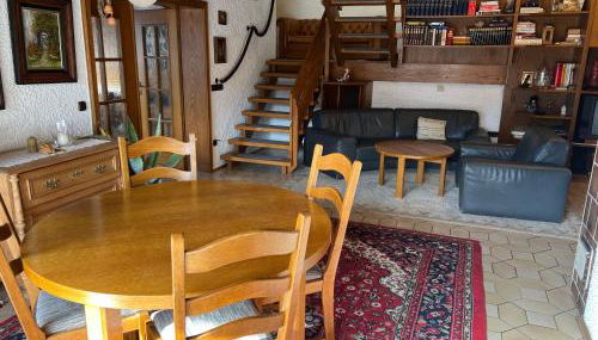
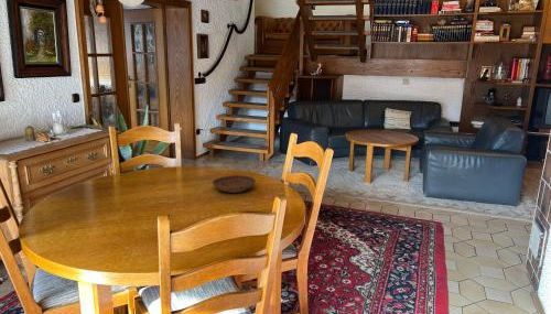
+ bowl (234, 184)
